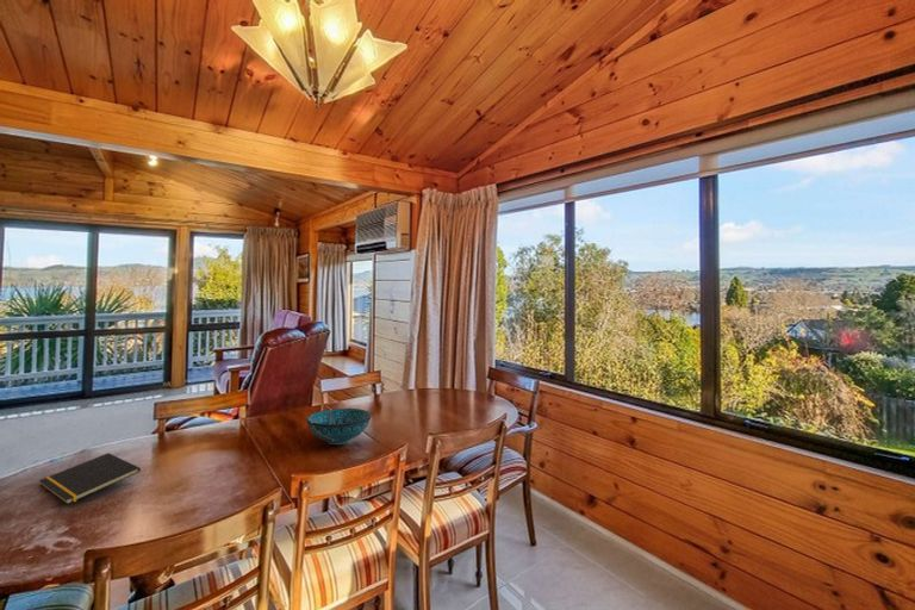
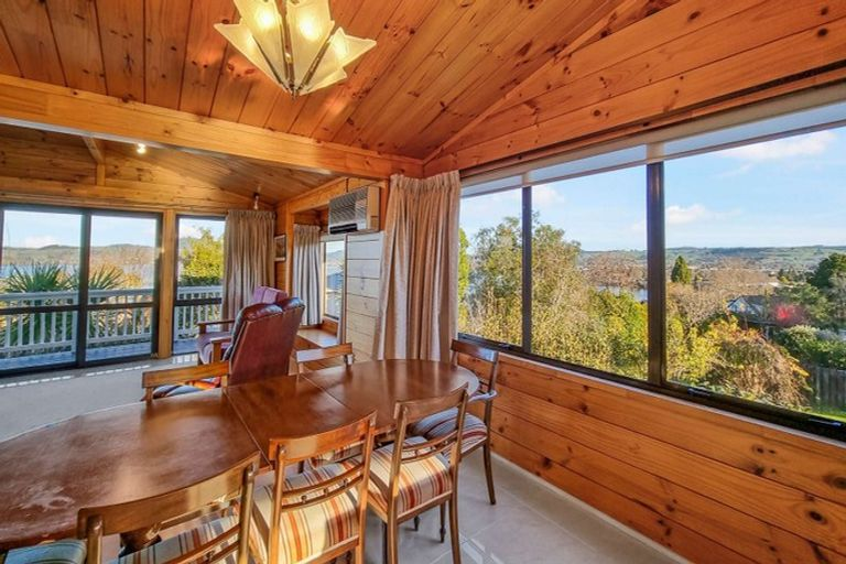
- notepad (89, 475)
- decorative bowl (338, 428)
